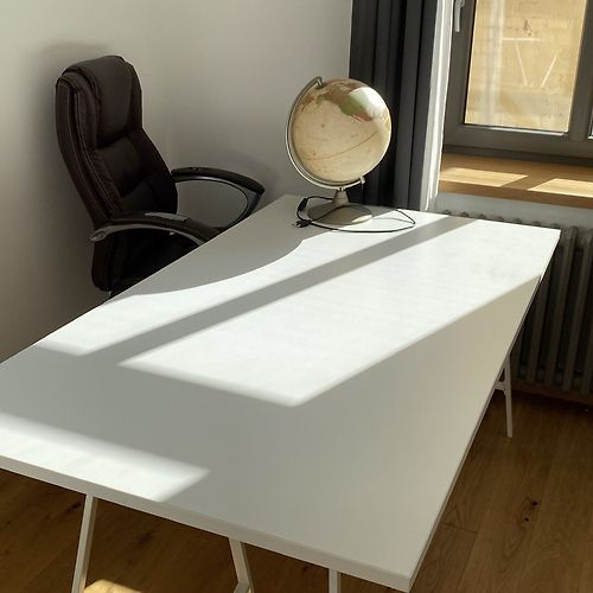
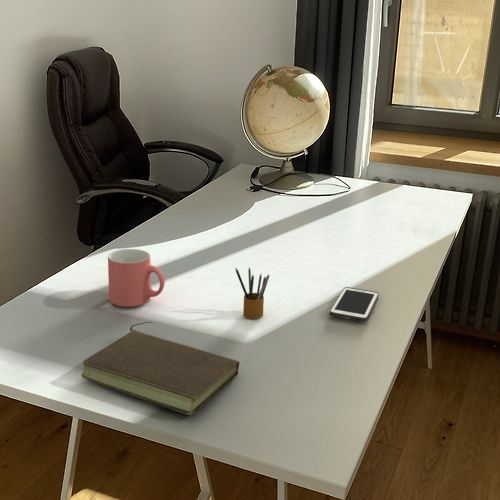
+ pencil box (251, 291)
+ cell phone (354, 303)
+ book (167, 361)
+ mug (137, 279)
